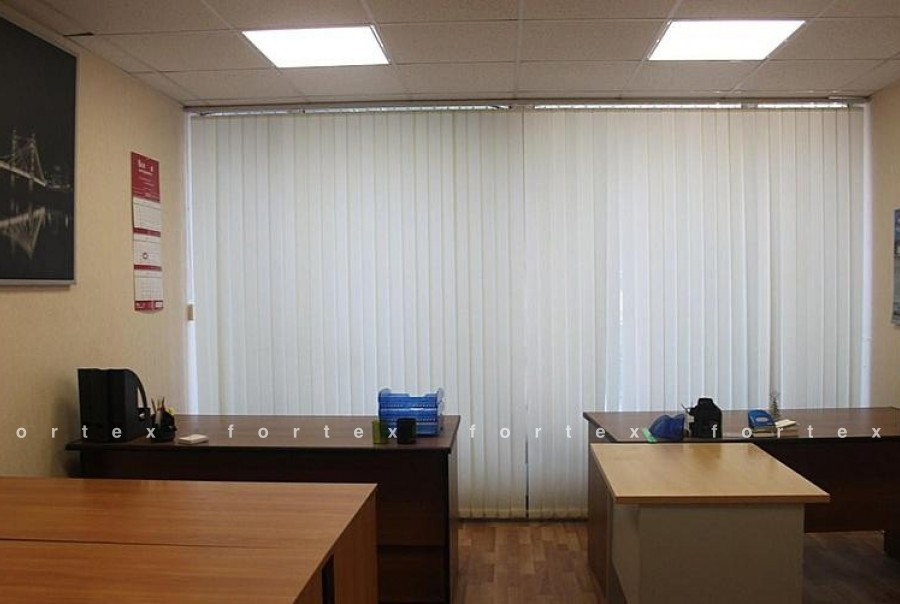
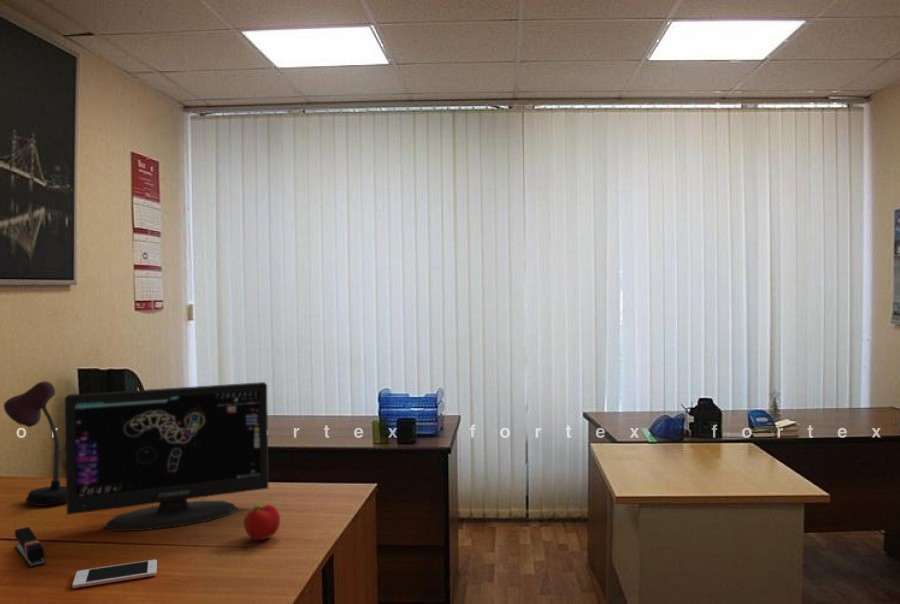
+ computer monitor (172, 452)
+ fruit (262, 520)
+ stapler (29, 546)
+ cell phone (116, 573)
+ desk lamp (53, 438)
